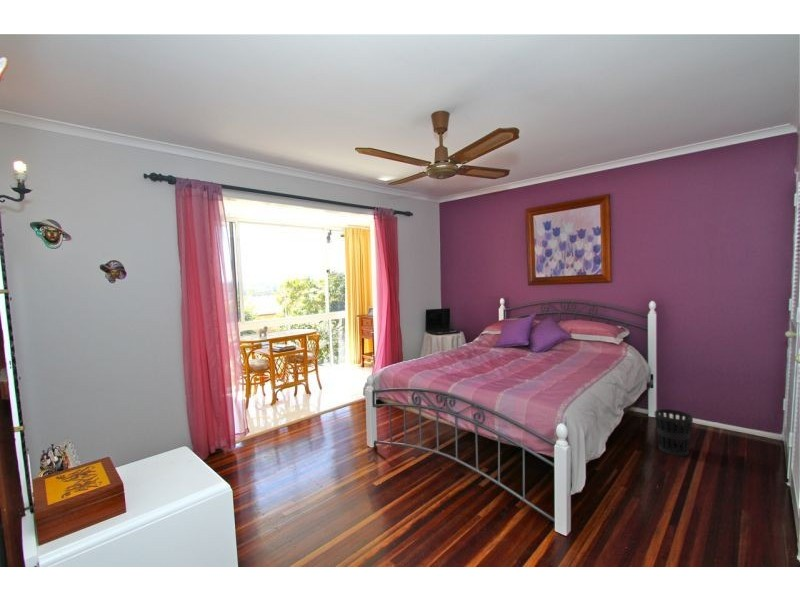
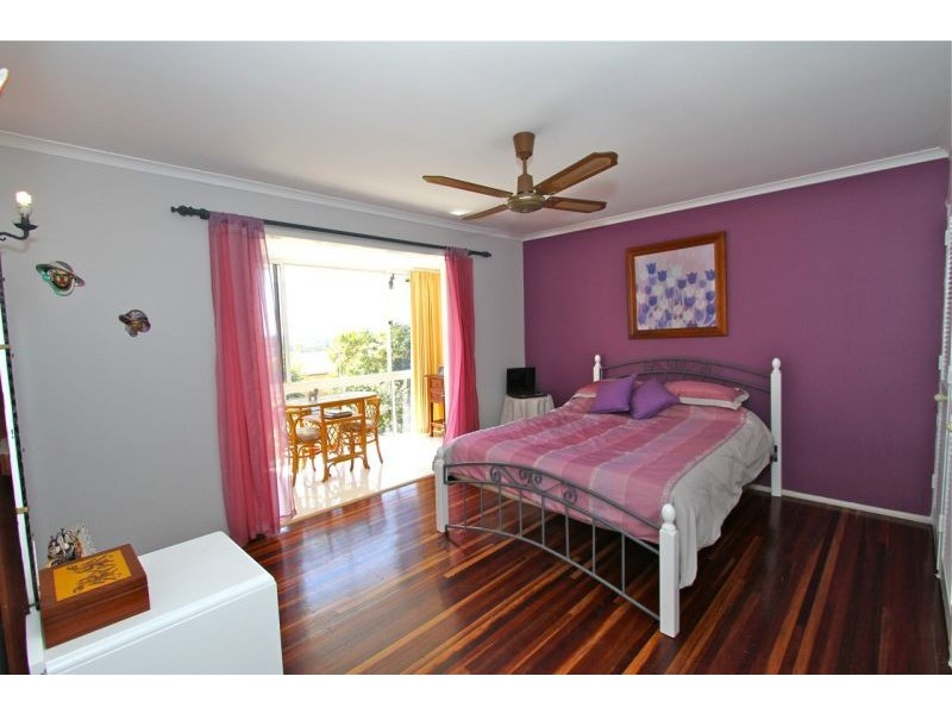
- wastebasket (673, 432)
